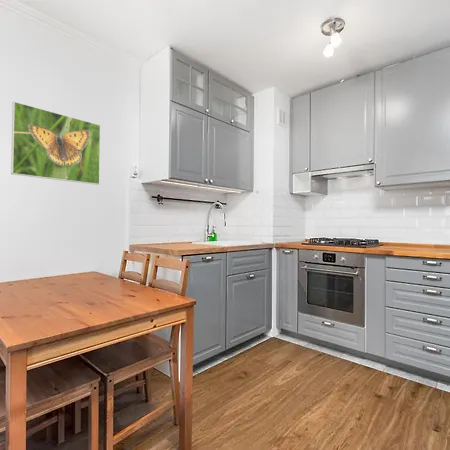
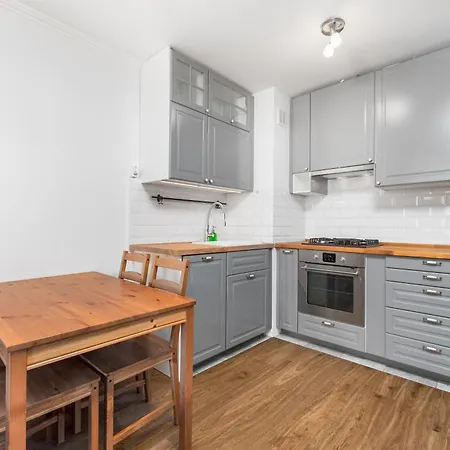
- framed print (59, 147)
